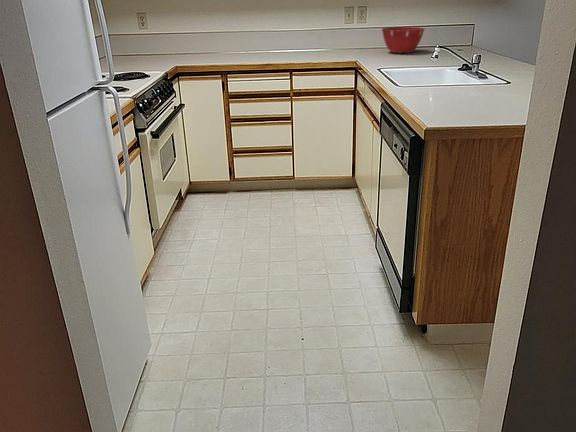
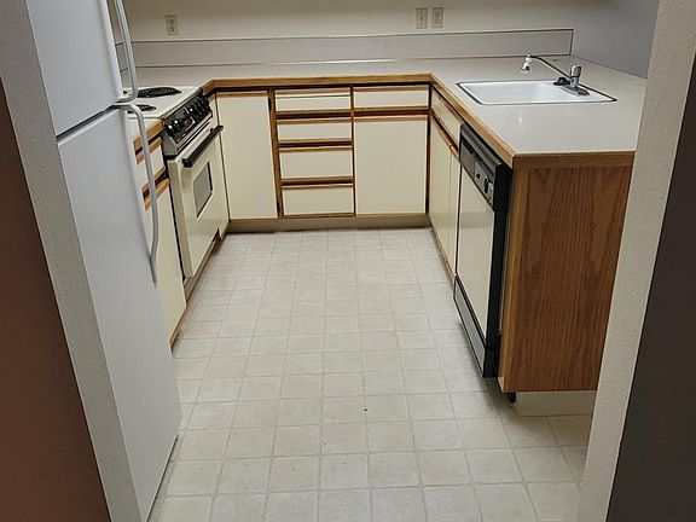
- mixing bowl (402, 40)
